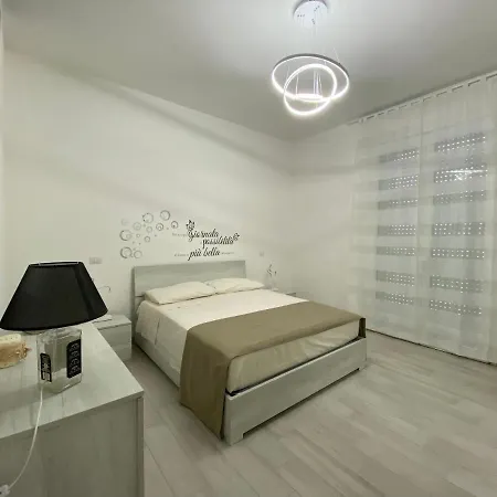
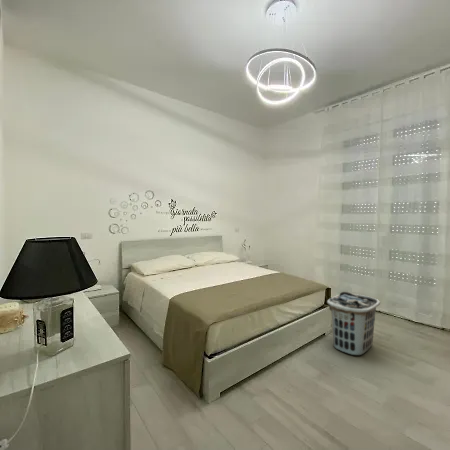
+ clothes hamper (353, 318)
